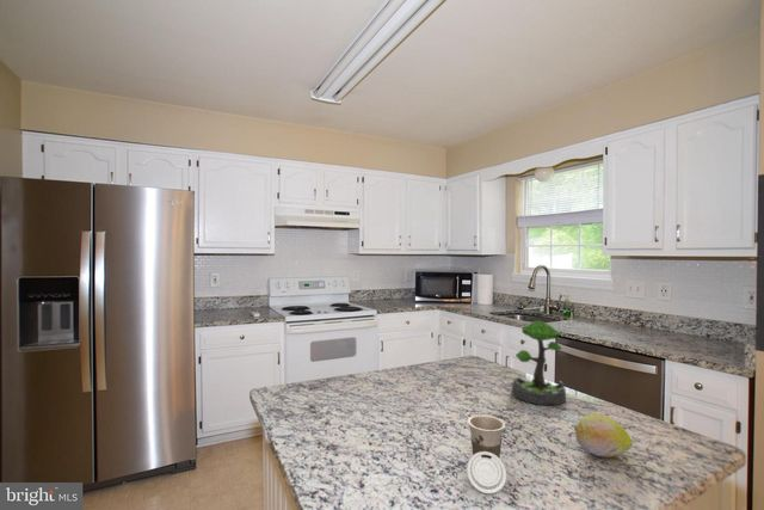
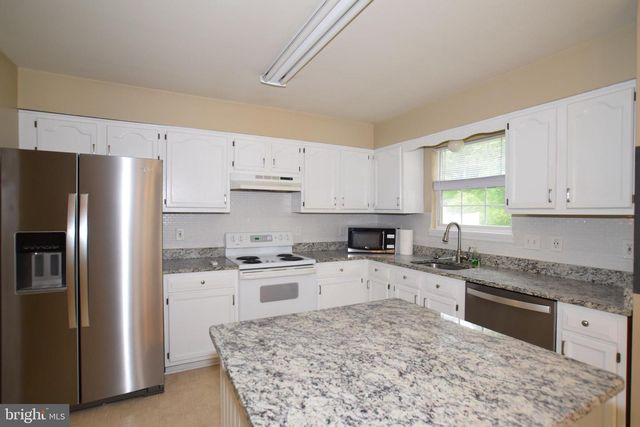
- cup (486, 451)
- fruit (602, 434)
- plant (537, 358)
